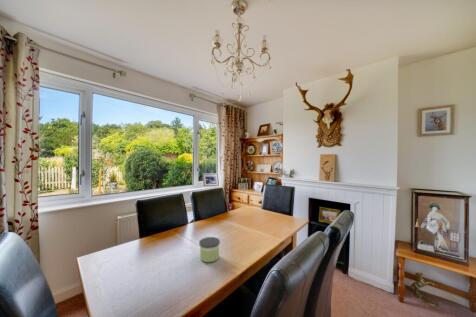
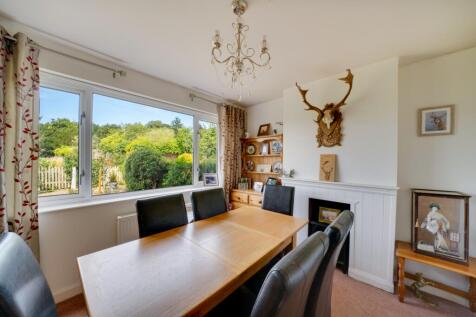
- candle (209, 249)
